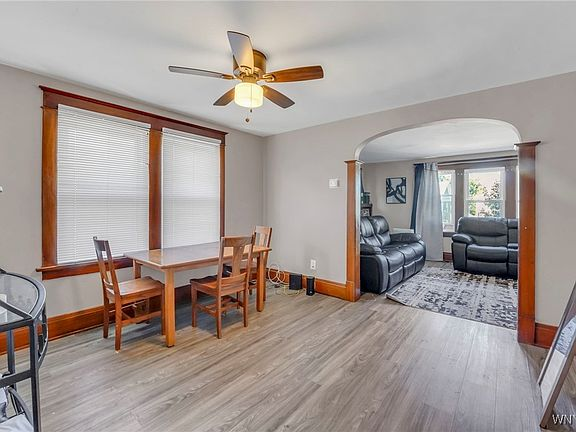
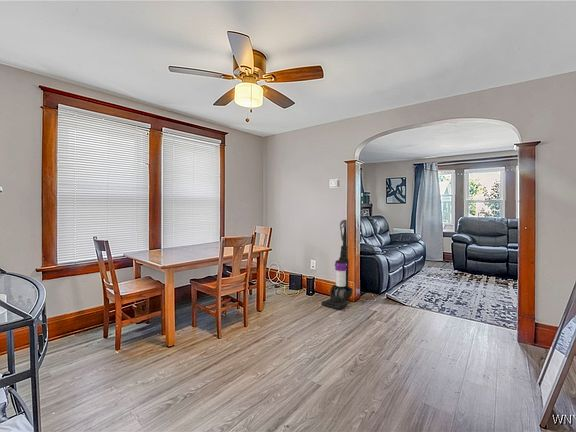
+ vacuum cleaner (339, 261)
